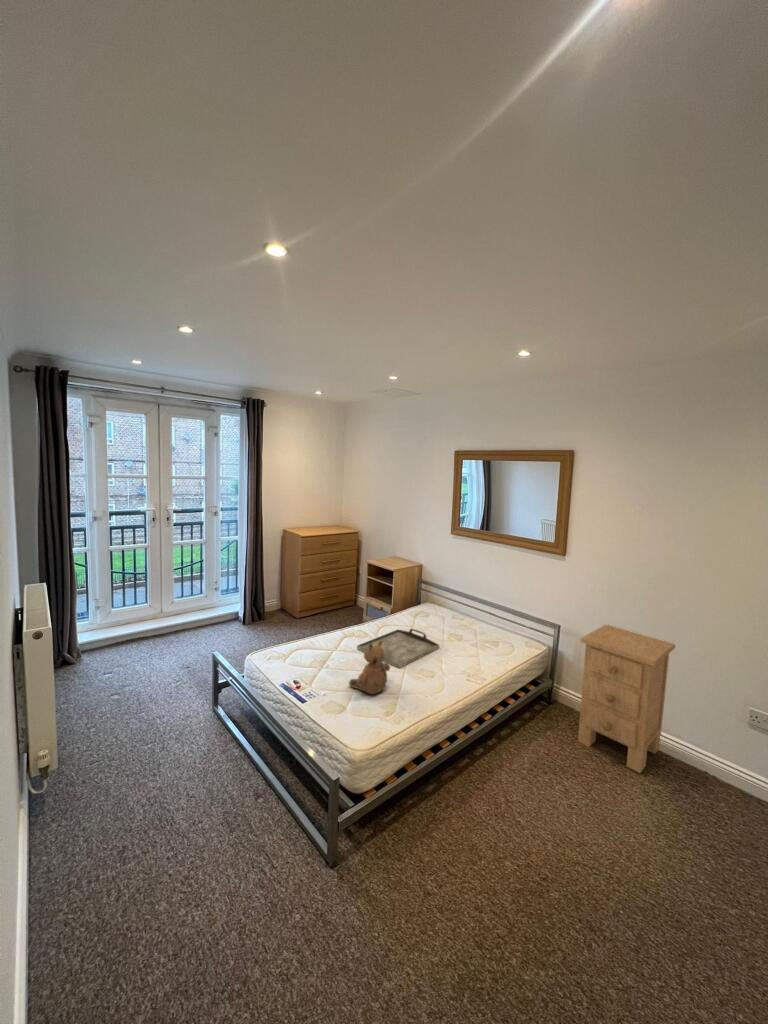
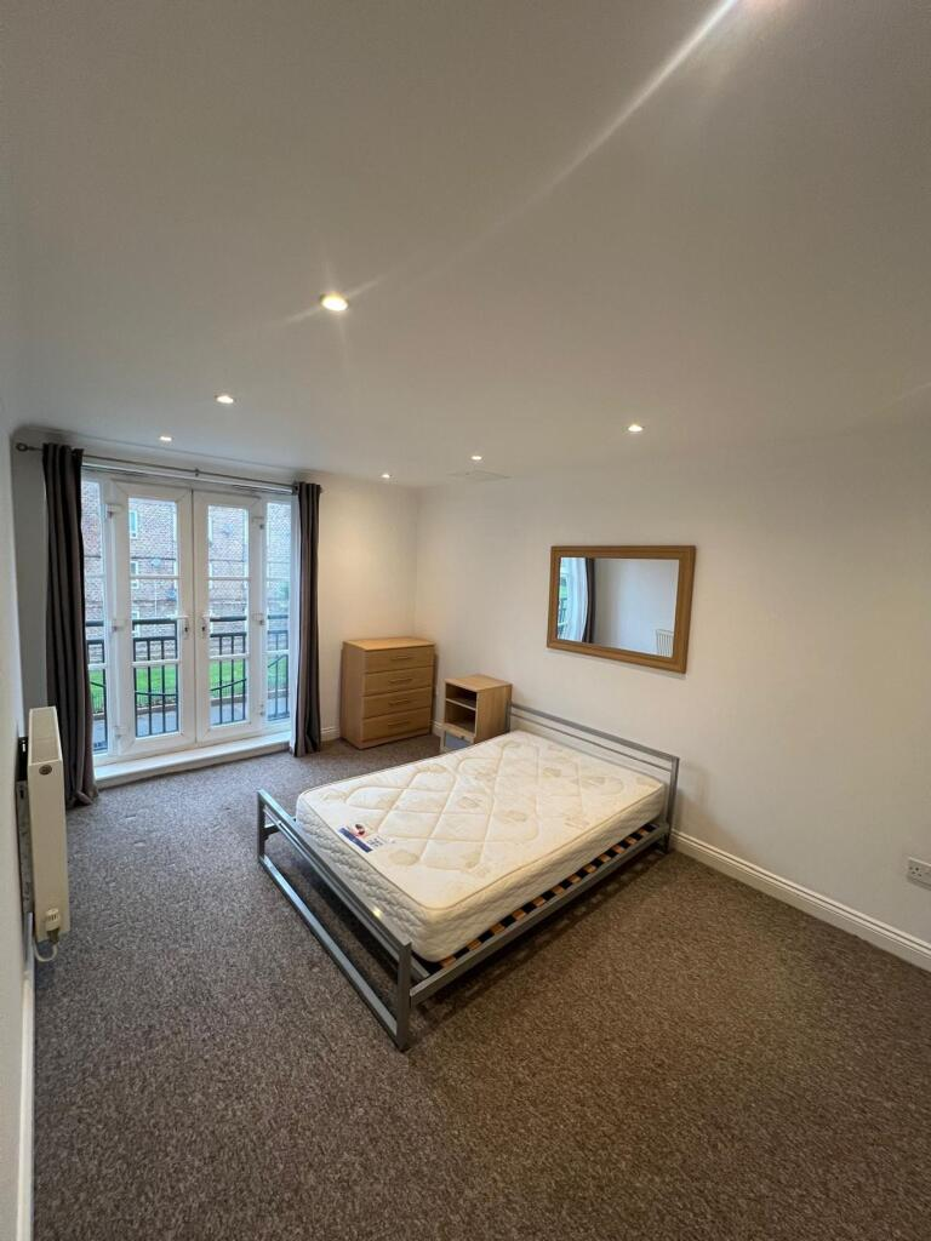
- nightstand (621, 694)
- serving tray (398, 643)
- teddy bear (369, 664)
